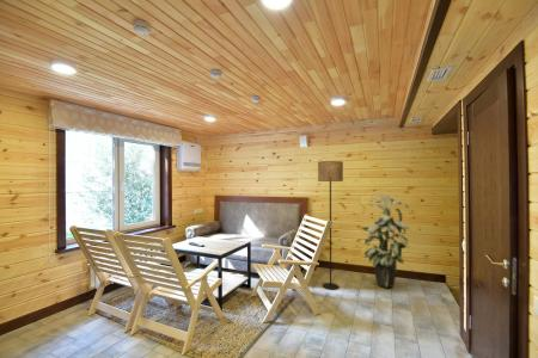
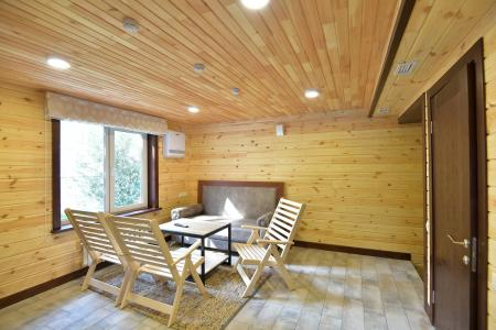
- floor lamp (330, 220)
- indoor plant (383, 239)
